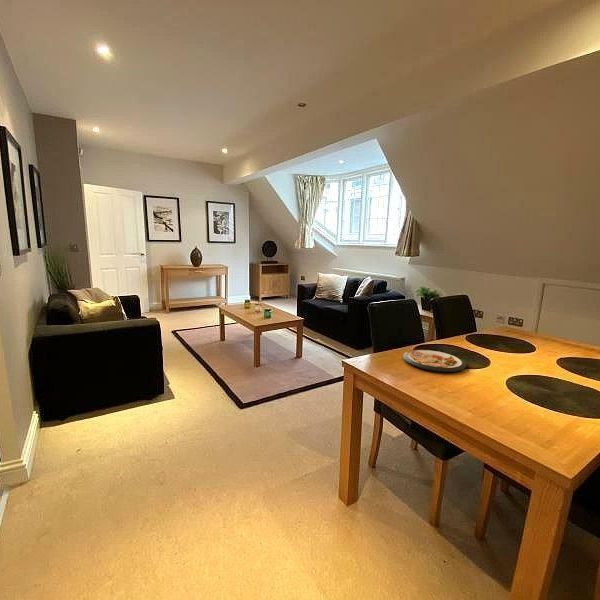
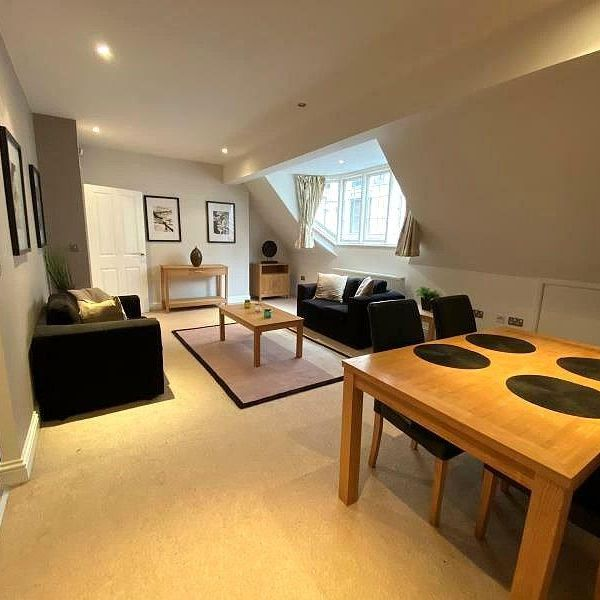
- dish (433, 358)
